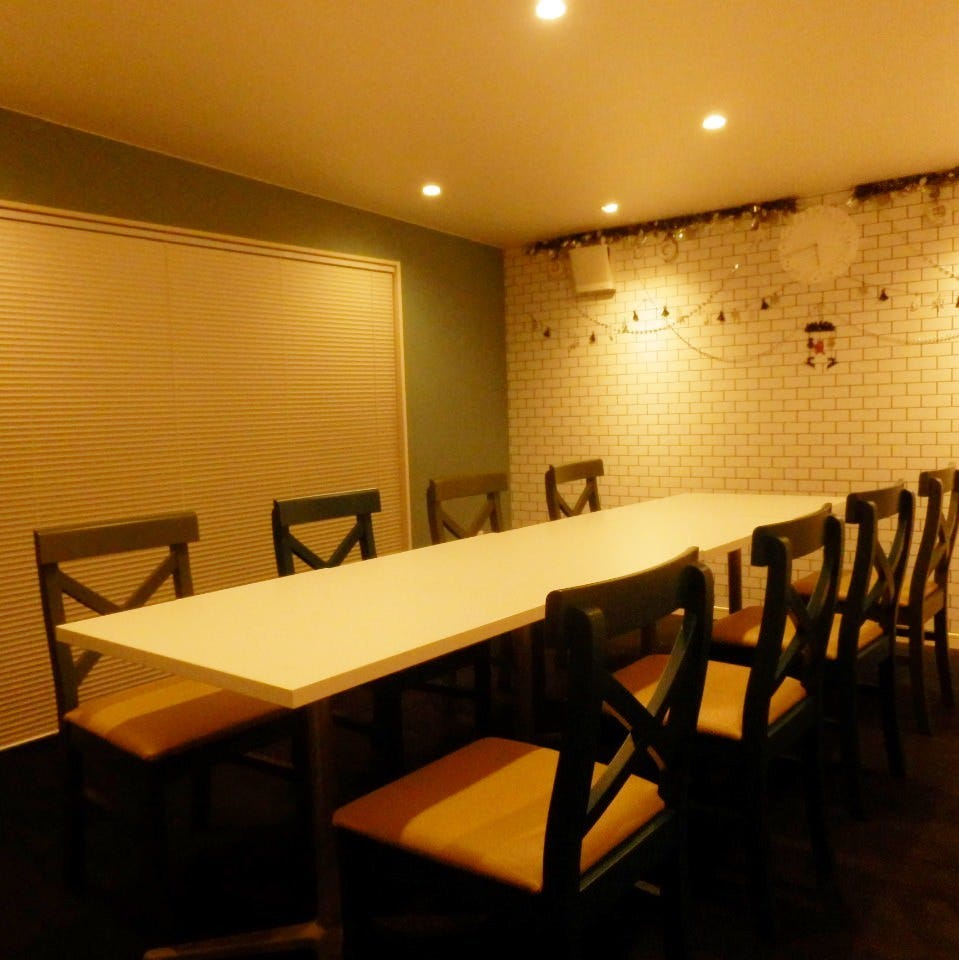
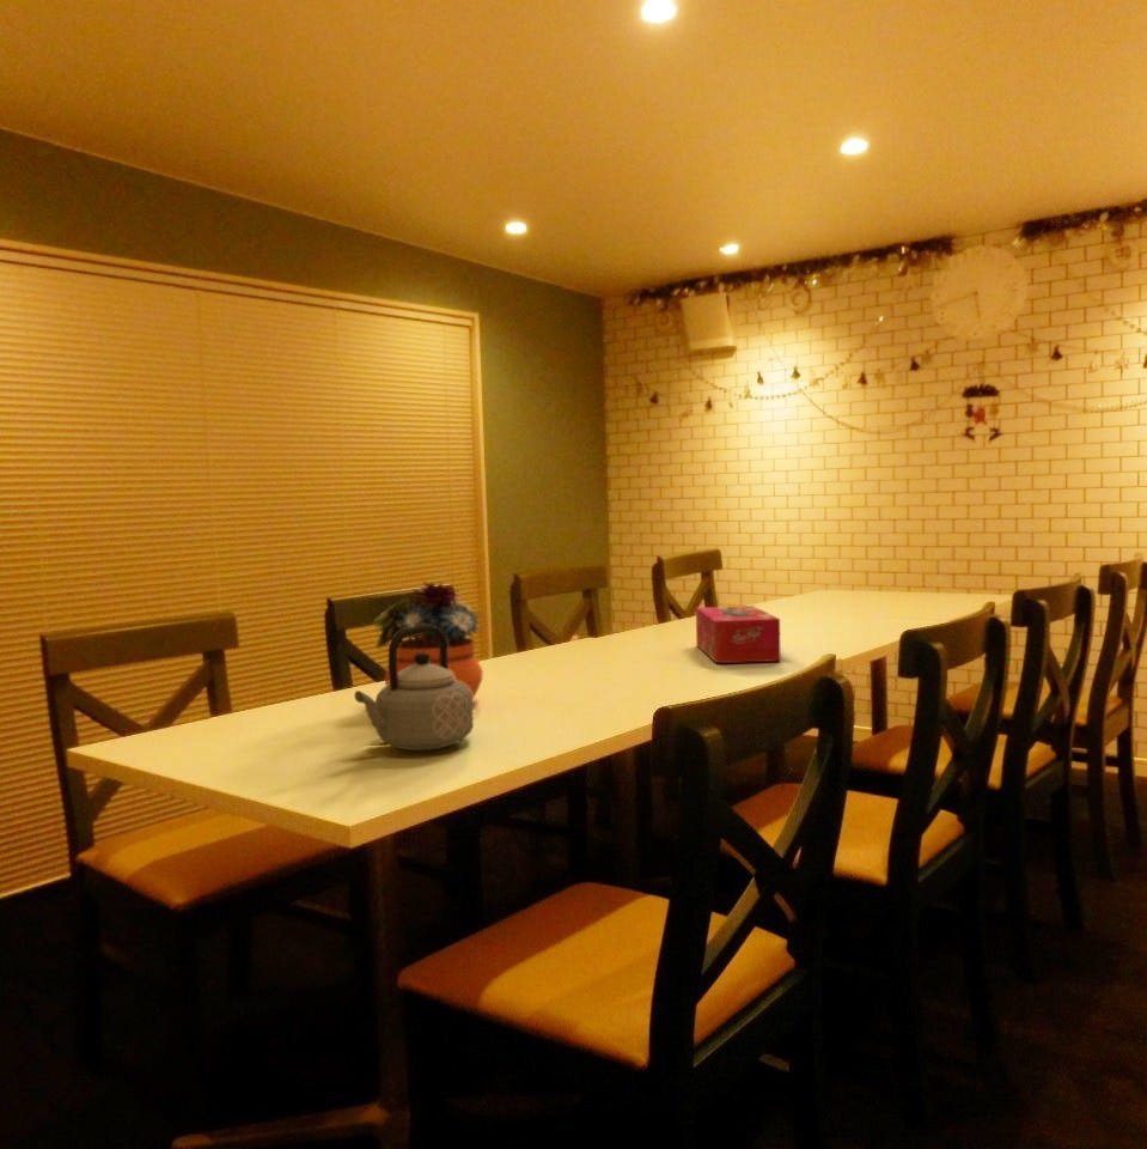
+ flower arrangement (429, 644)
+ teapot (413, 687)
+ tissue box (736, 632)
